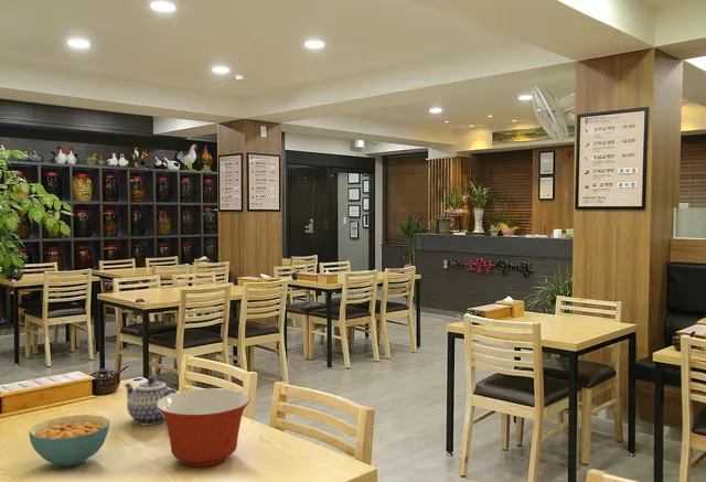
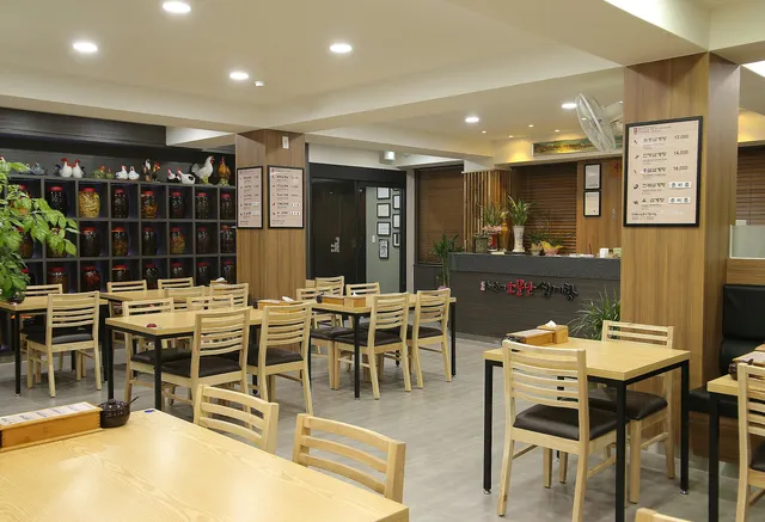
- teapot (151, 398)
- cereal bowl (71, 443)
- mixing bowl (204, 429)
